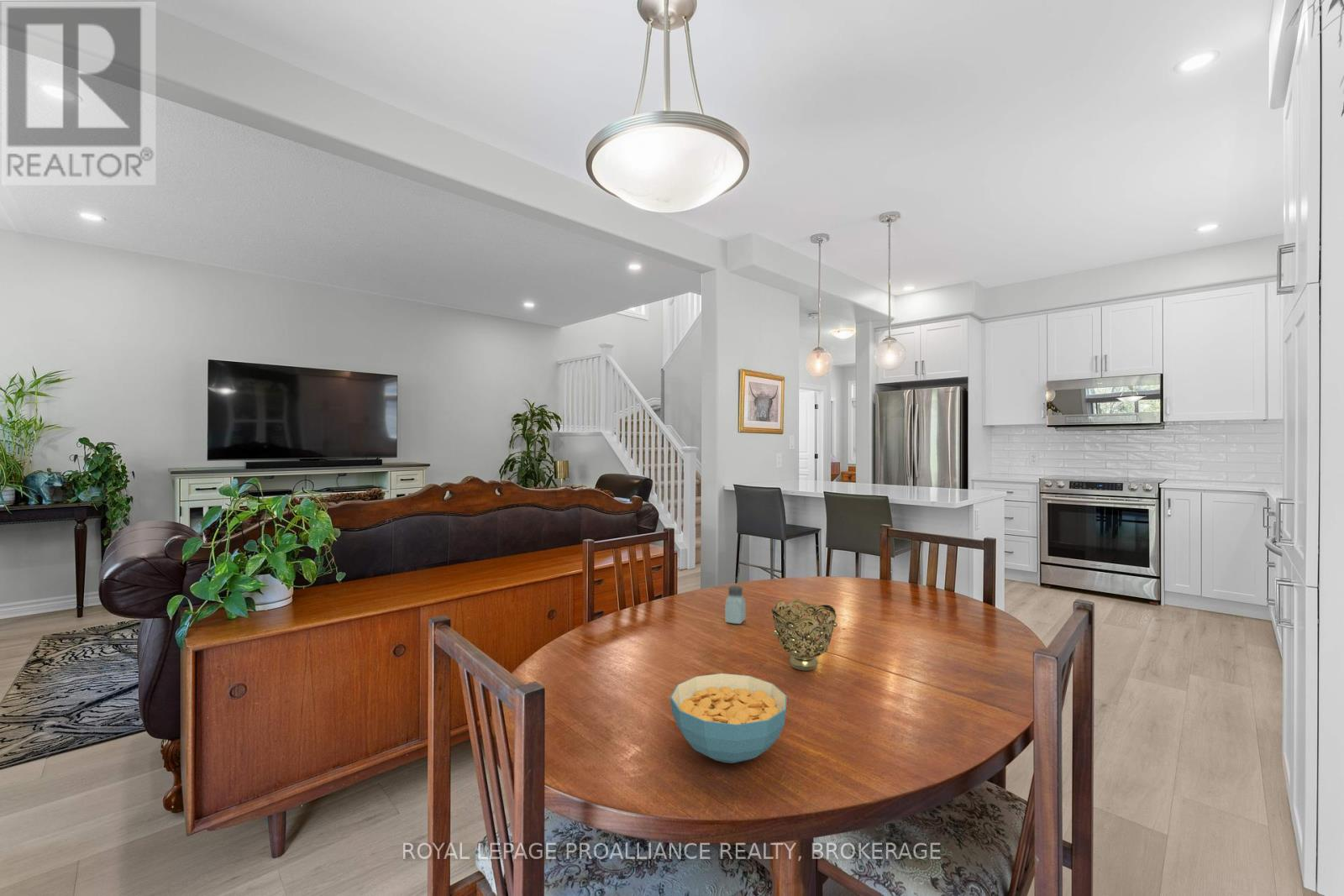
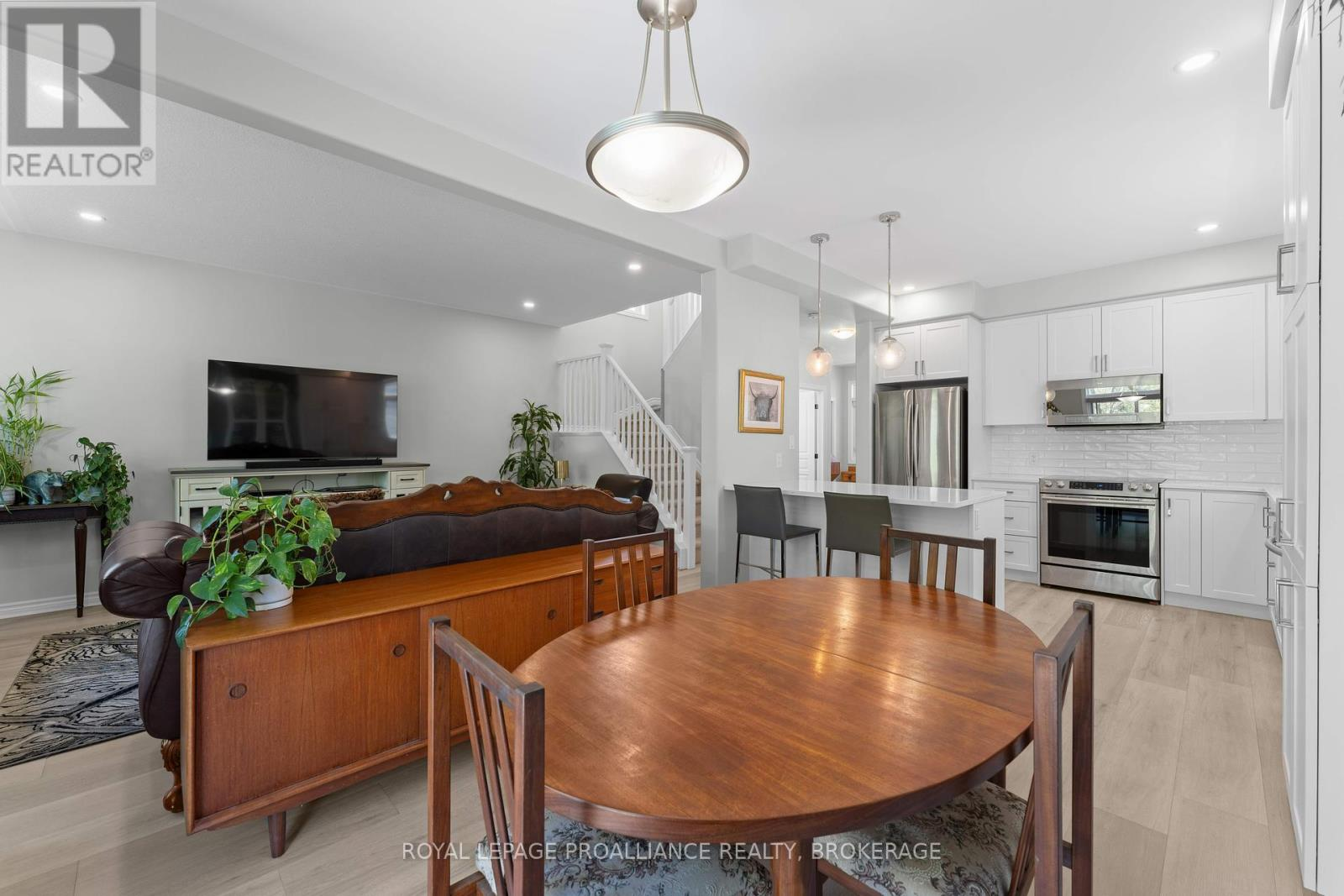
- cereal bowl (728, 725)
- decorative bowl (803, 637)
- saltshaker (735, 604)
